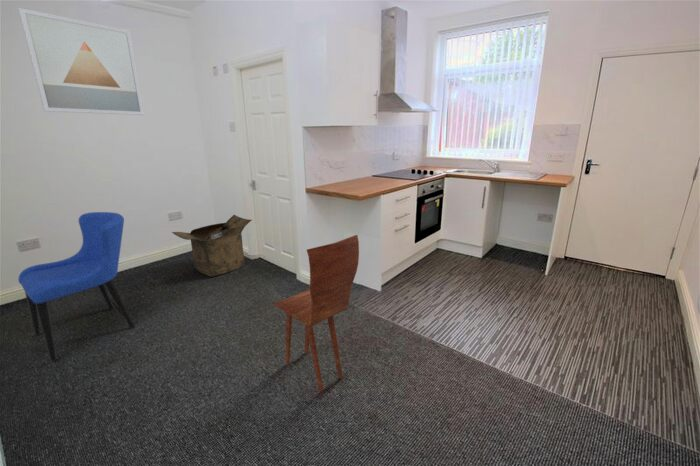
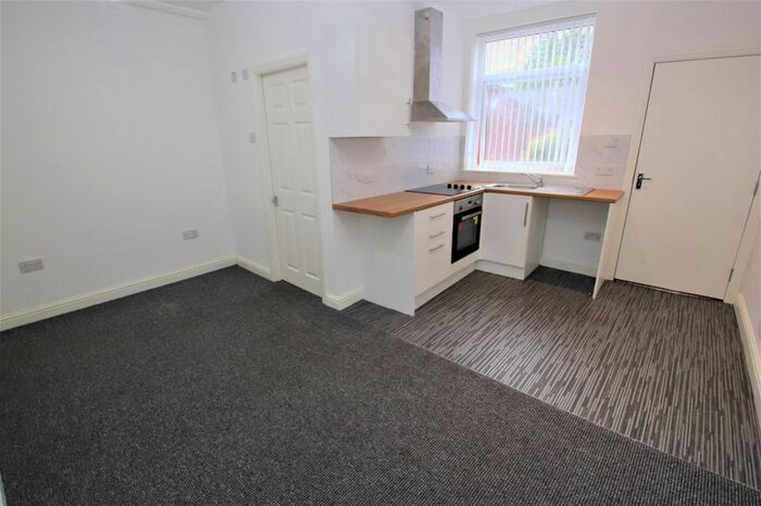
- wall art (89, 68)
- cardboard box (217, 246)
- dining chair (73, 279)
- dining chair (314, 309)
